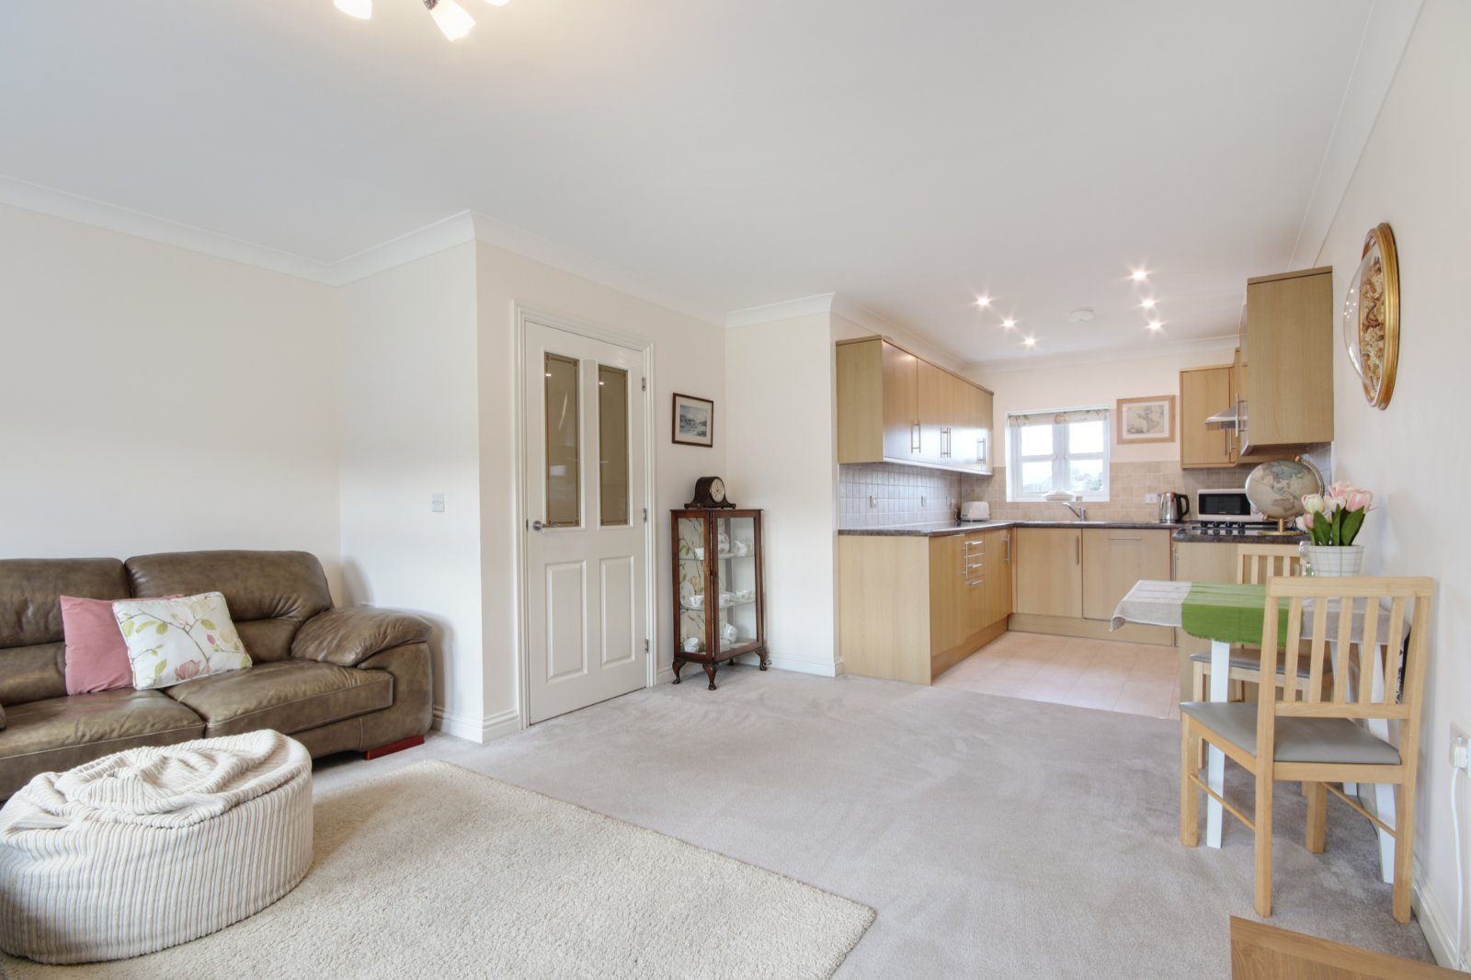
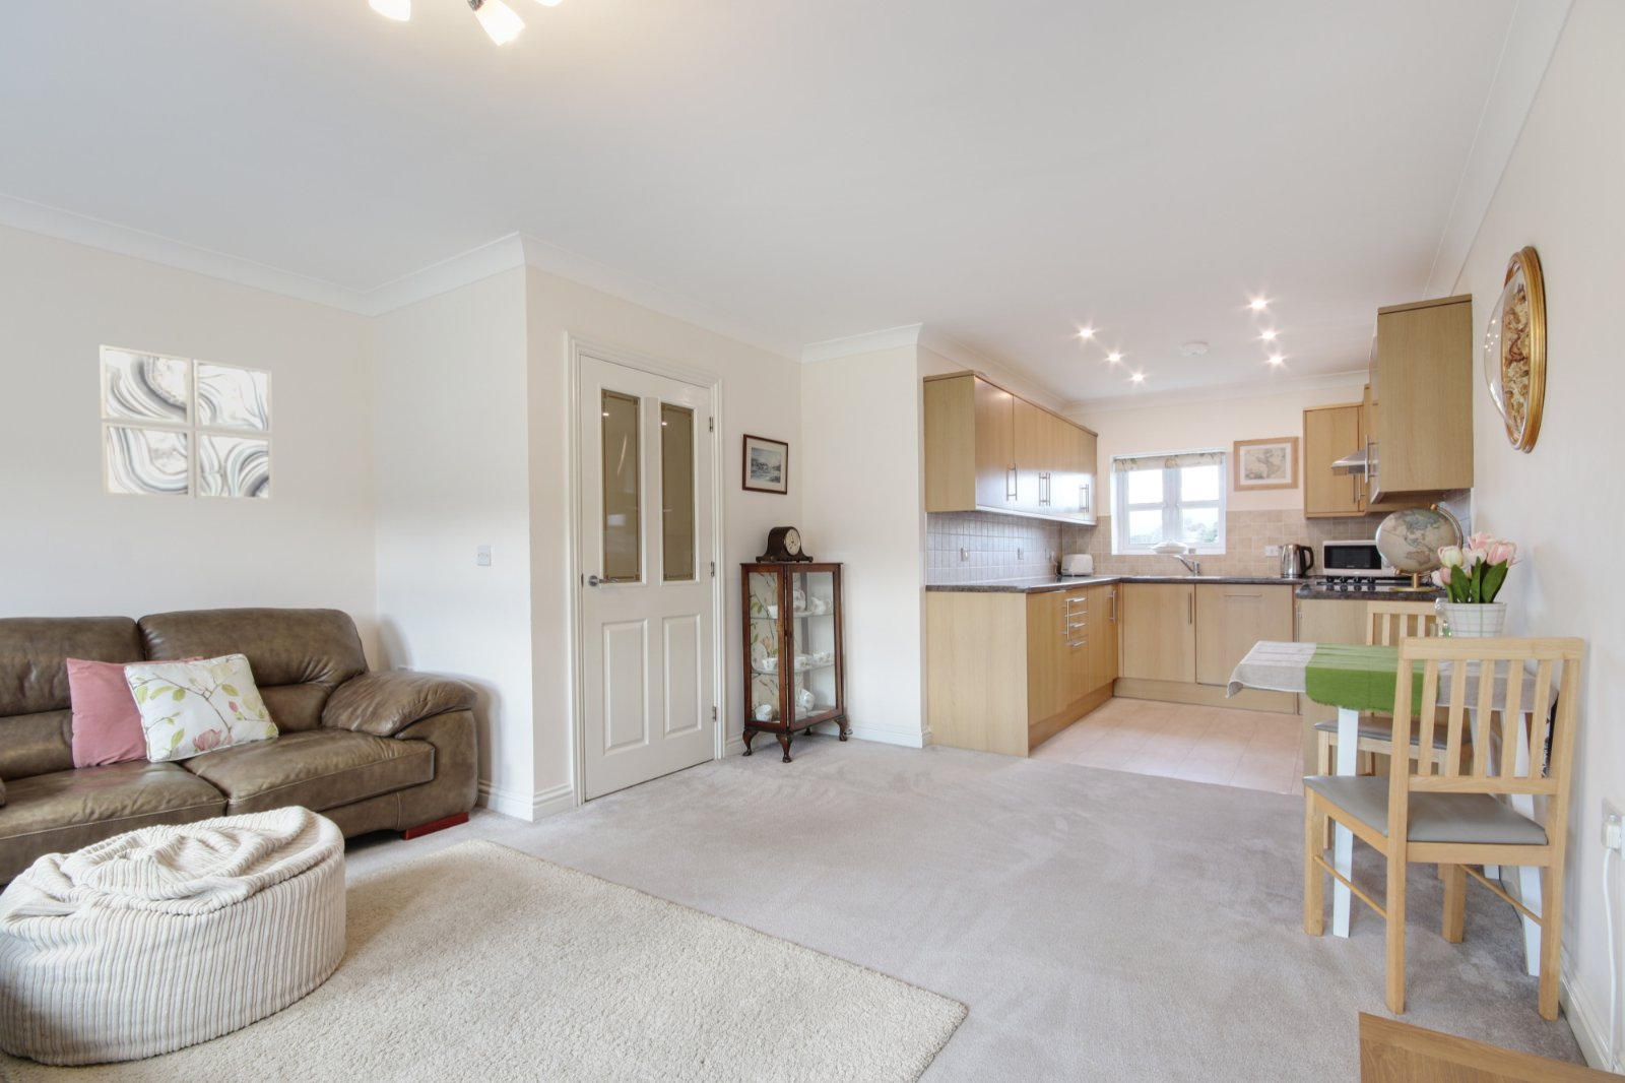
+ wall art (193, 427)
